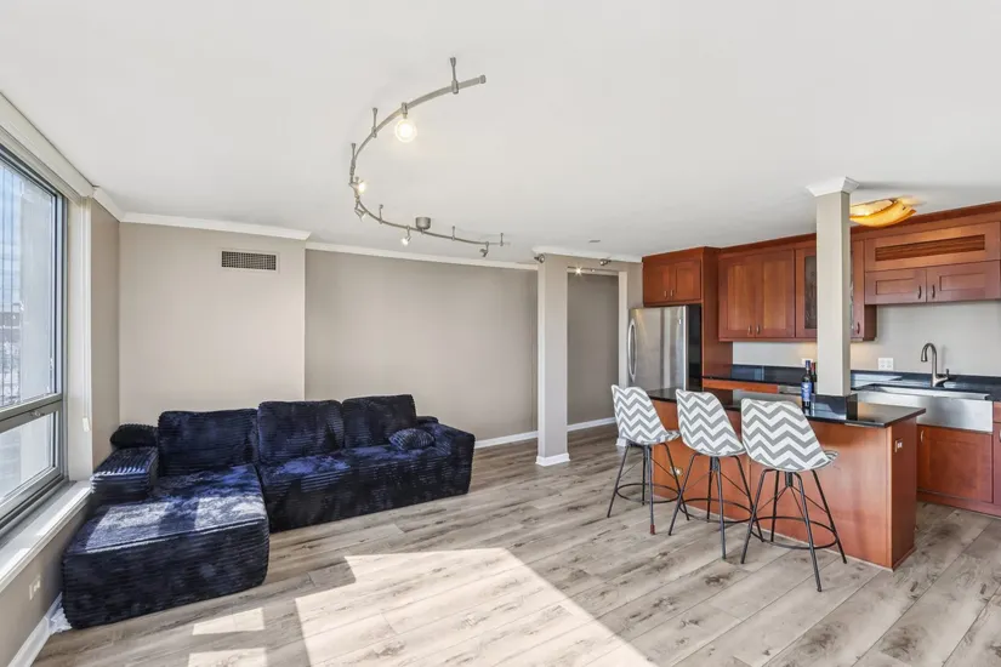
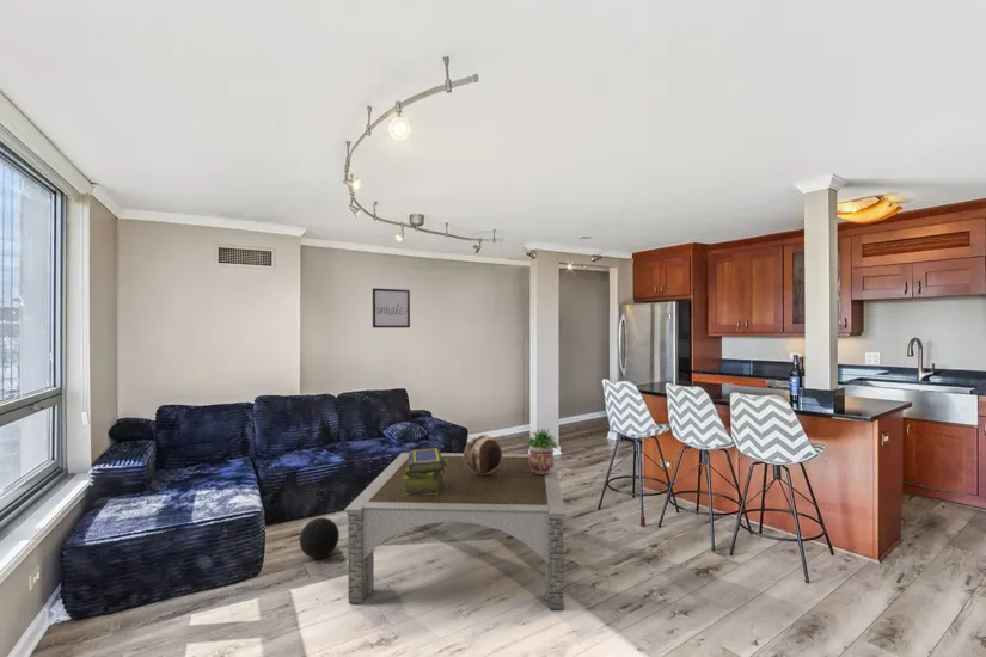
+ potted plant (540, 449)
+ coffee table (467, 516)
+ ball (319, 538)
+ wall art (391, 308)
+ decorative bowl (483, 454)
+ stack of books (425, 469)
